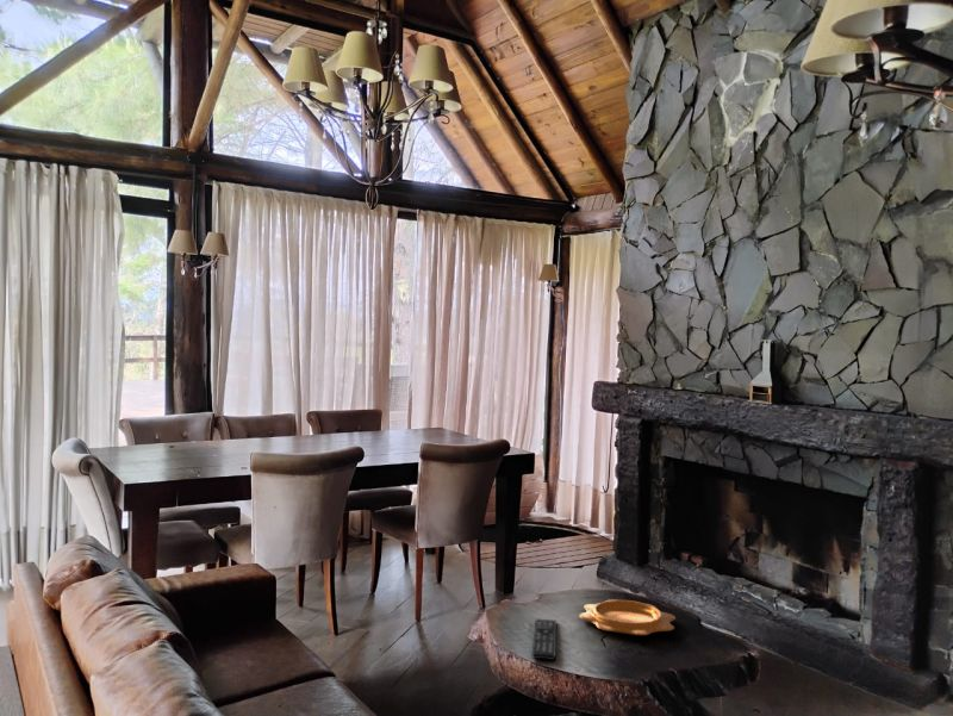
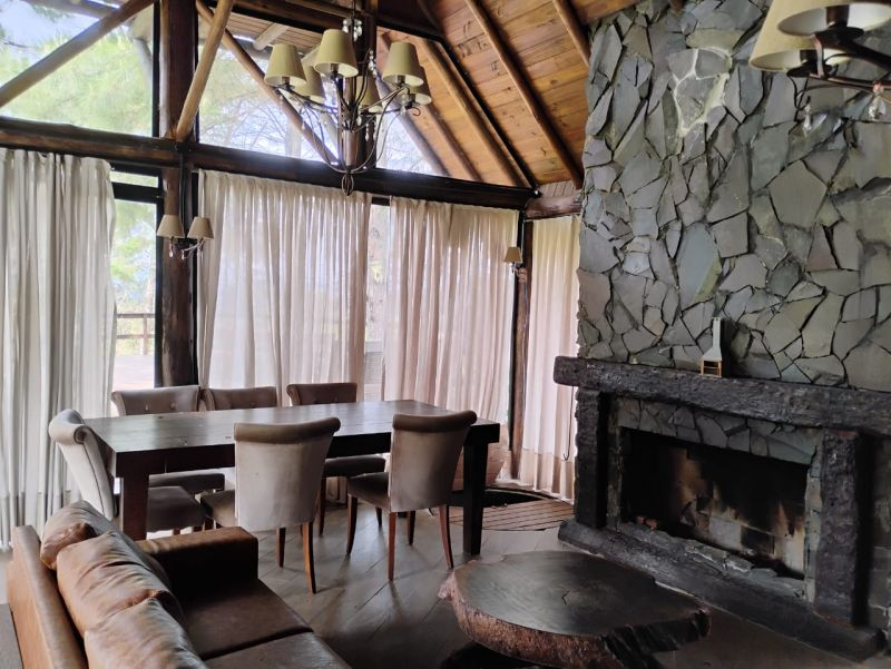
- remote control (544, 637)
- decorative bowl (627, 616)
